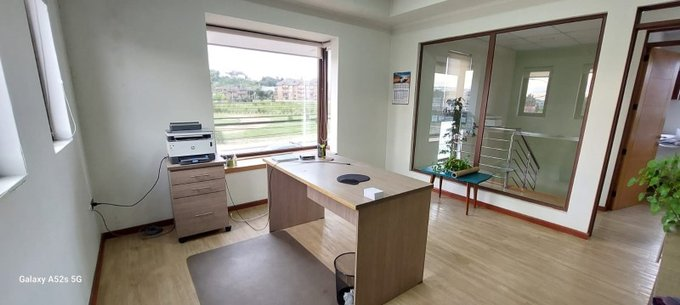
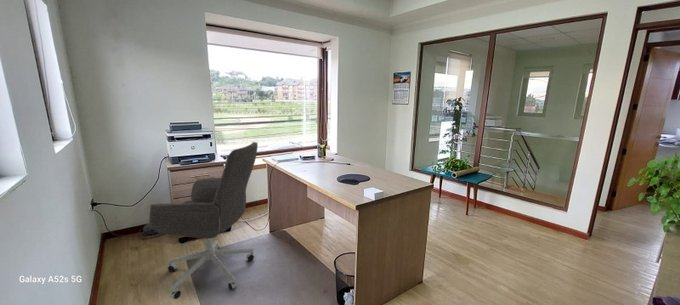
+ office chair (209, 211)
